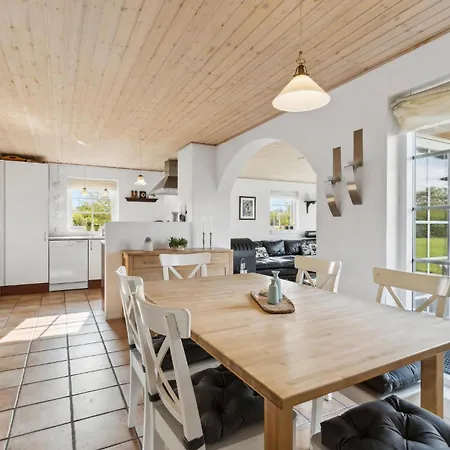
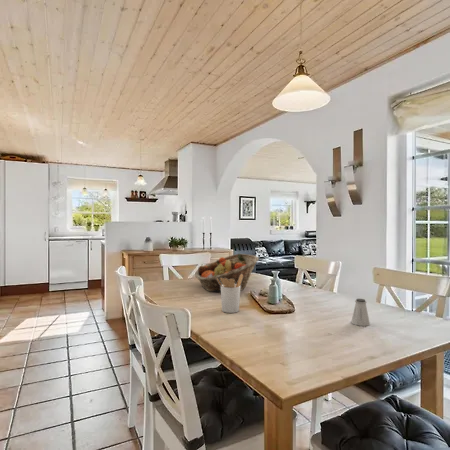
+ fruit basket (226, 271)
+ utensil holder (229, 293)
+ saltshaker (360, 311)
